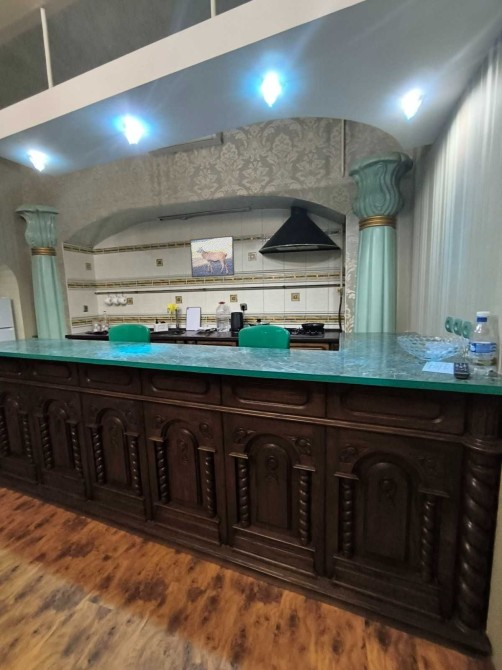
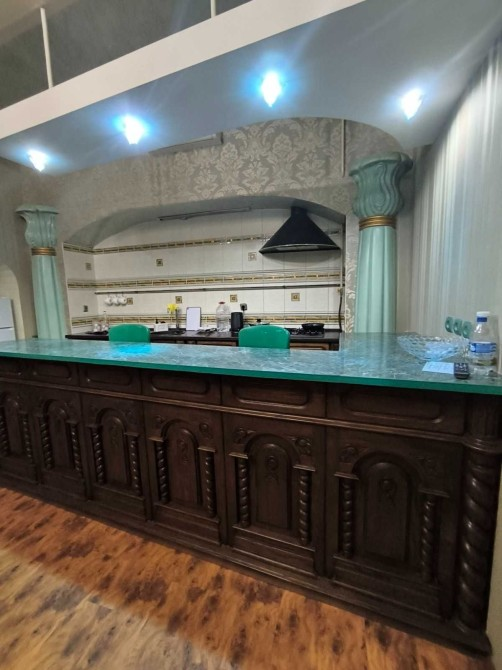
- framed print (211, 257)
